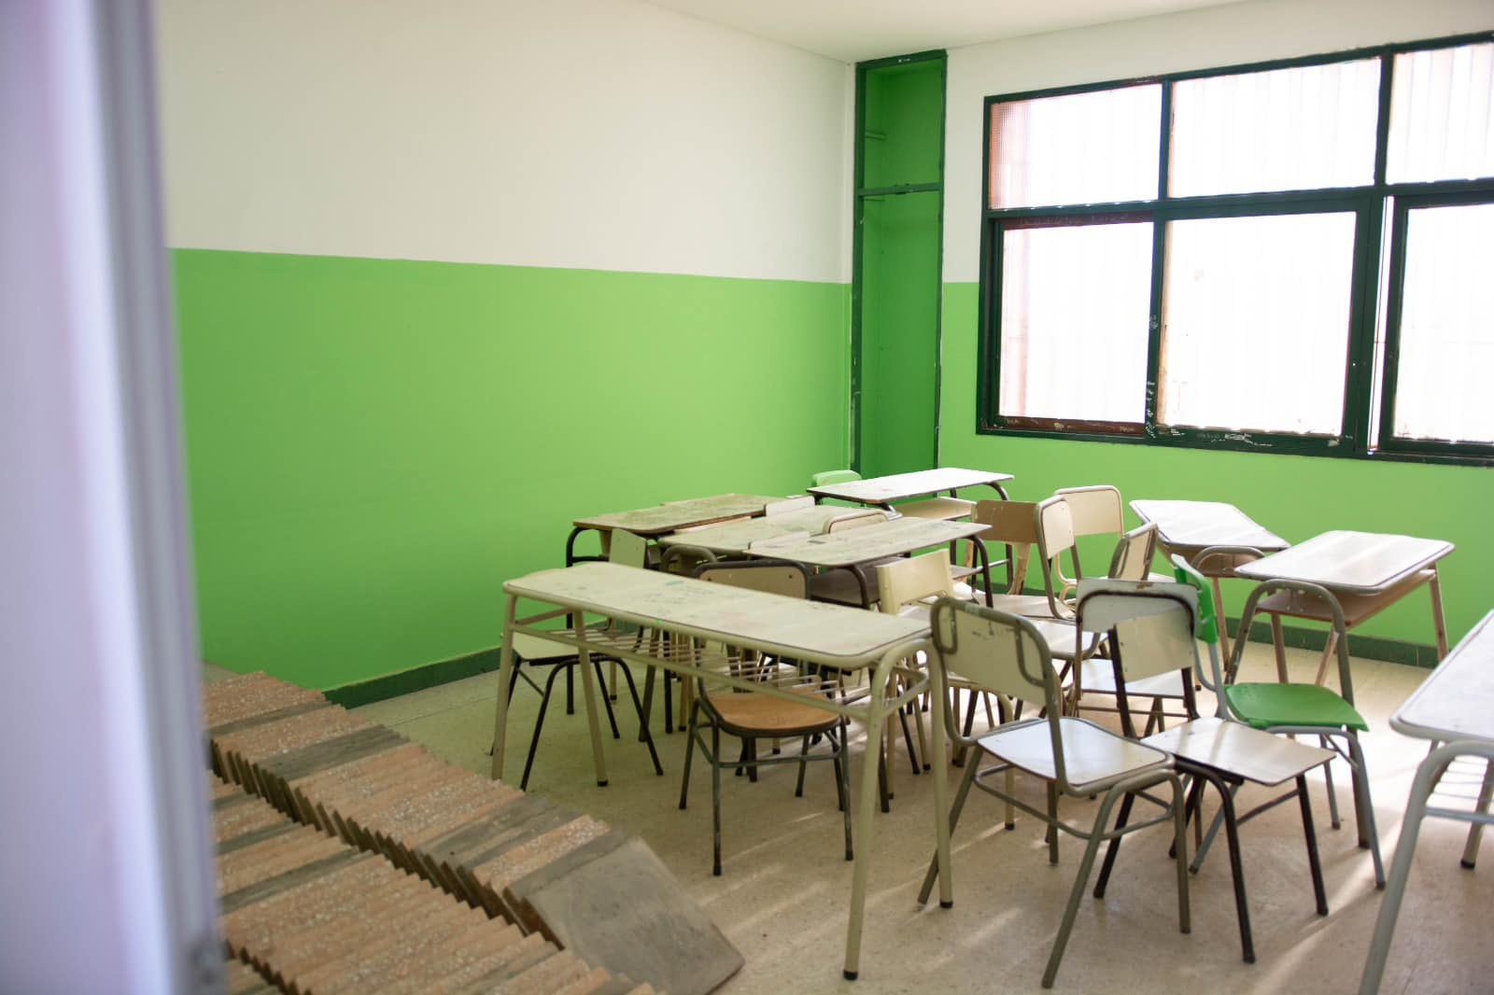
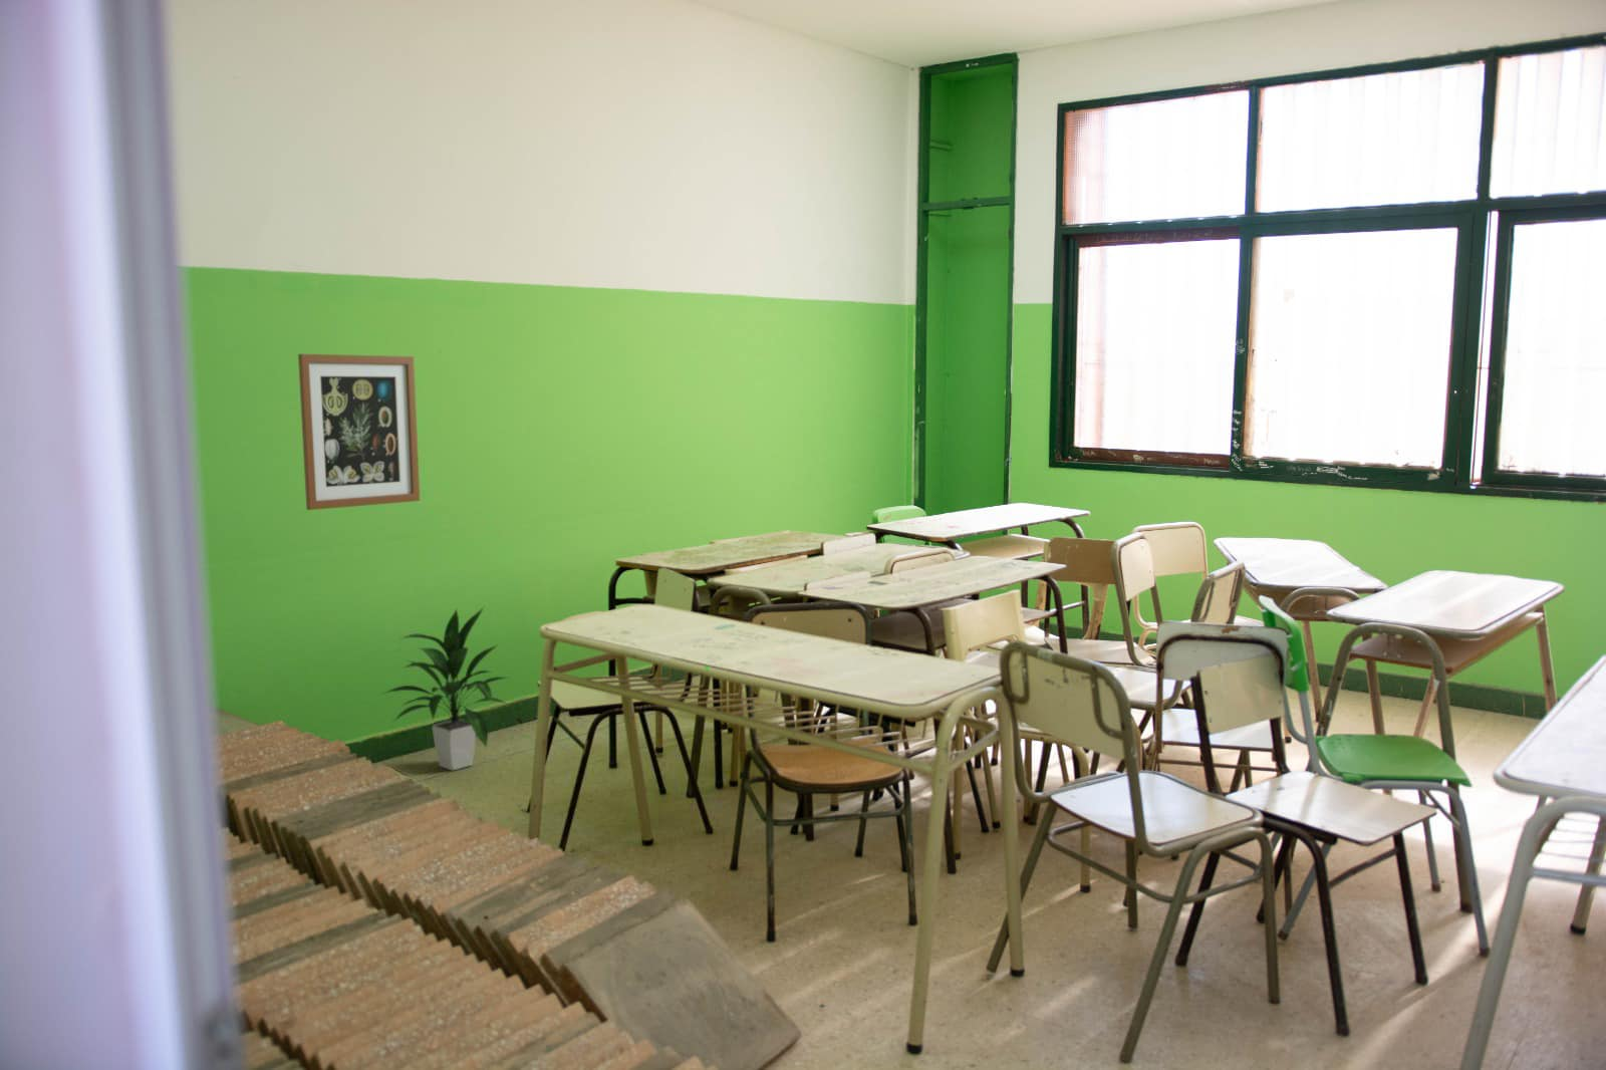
+ indoor plant (453, 689)
+ wall art (362, 431)
